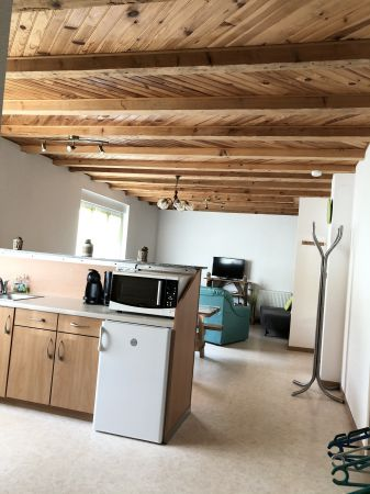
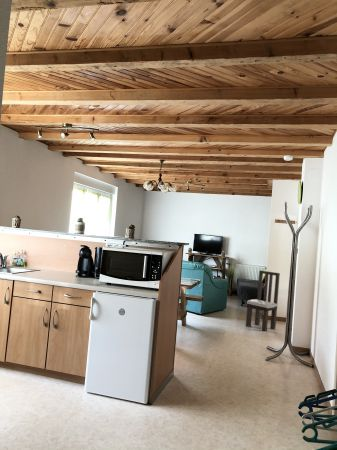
+ dining chair (263, 299)
